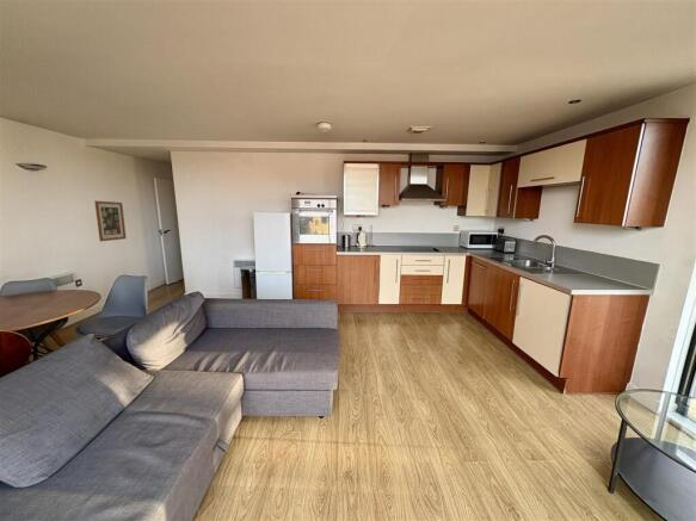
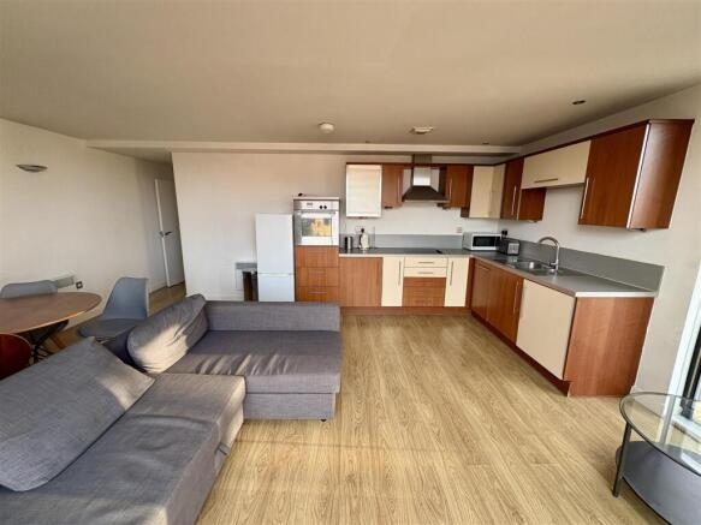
- wall art (111, 221)
